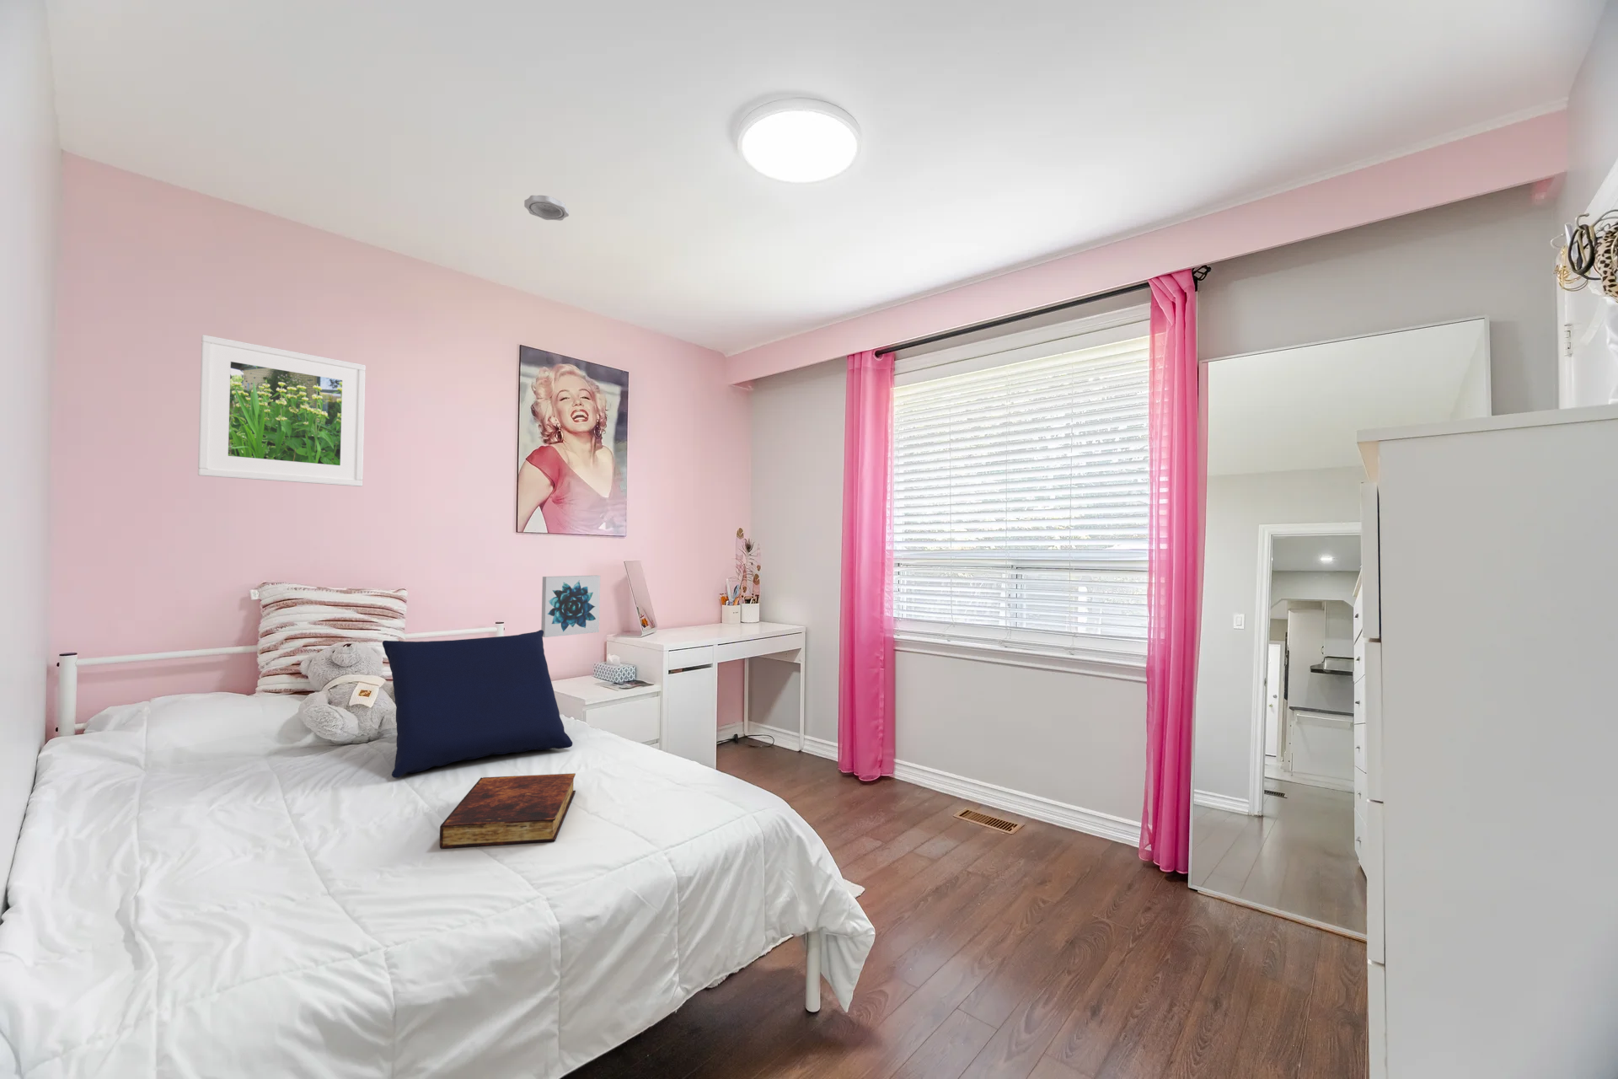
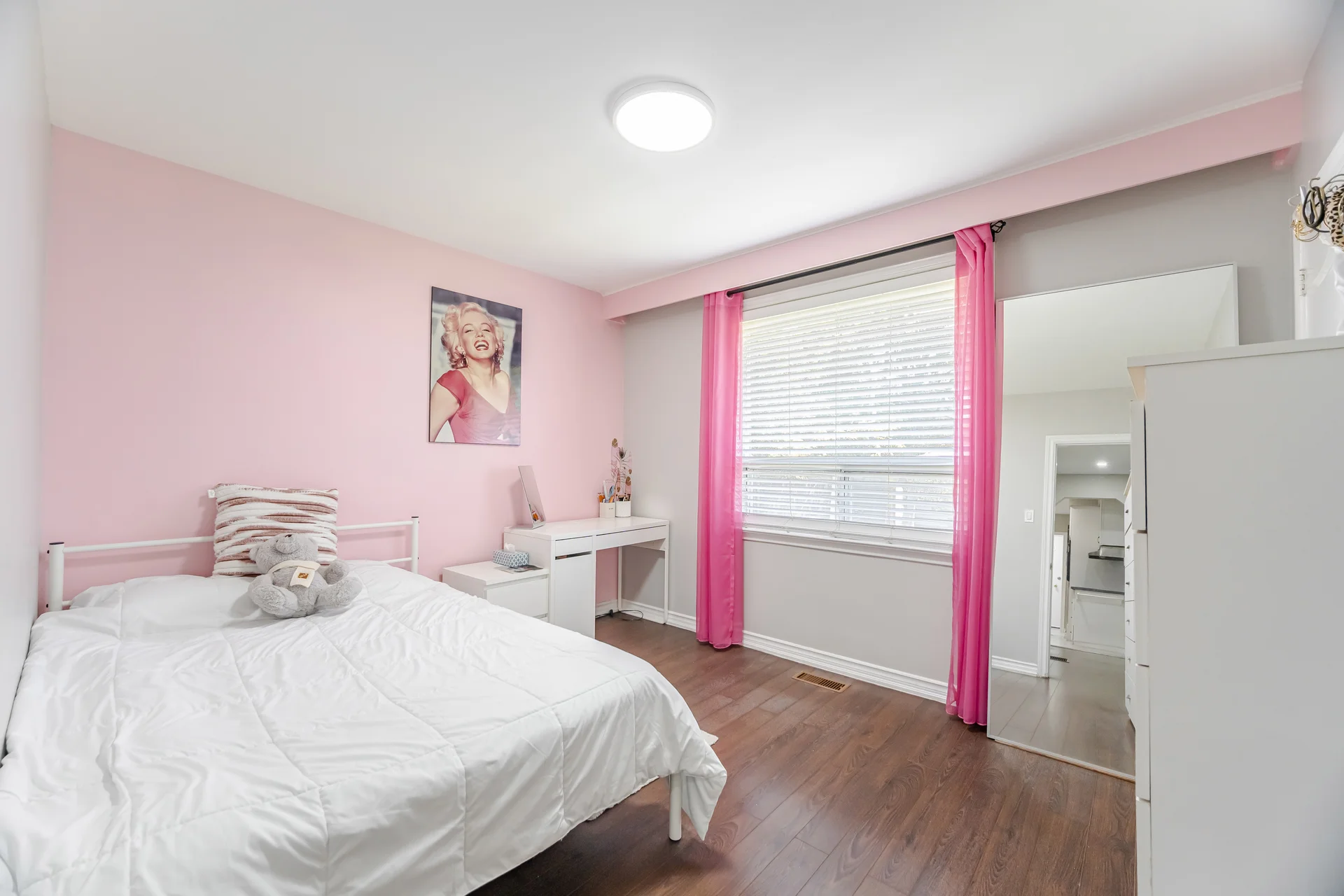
- smoke detector (547, 204)
- wall art (572, 605)
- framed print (288, 415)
- cushion (477, 695)
- book (514, 807)
